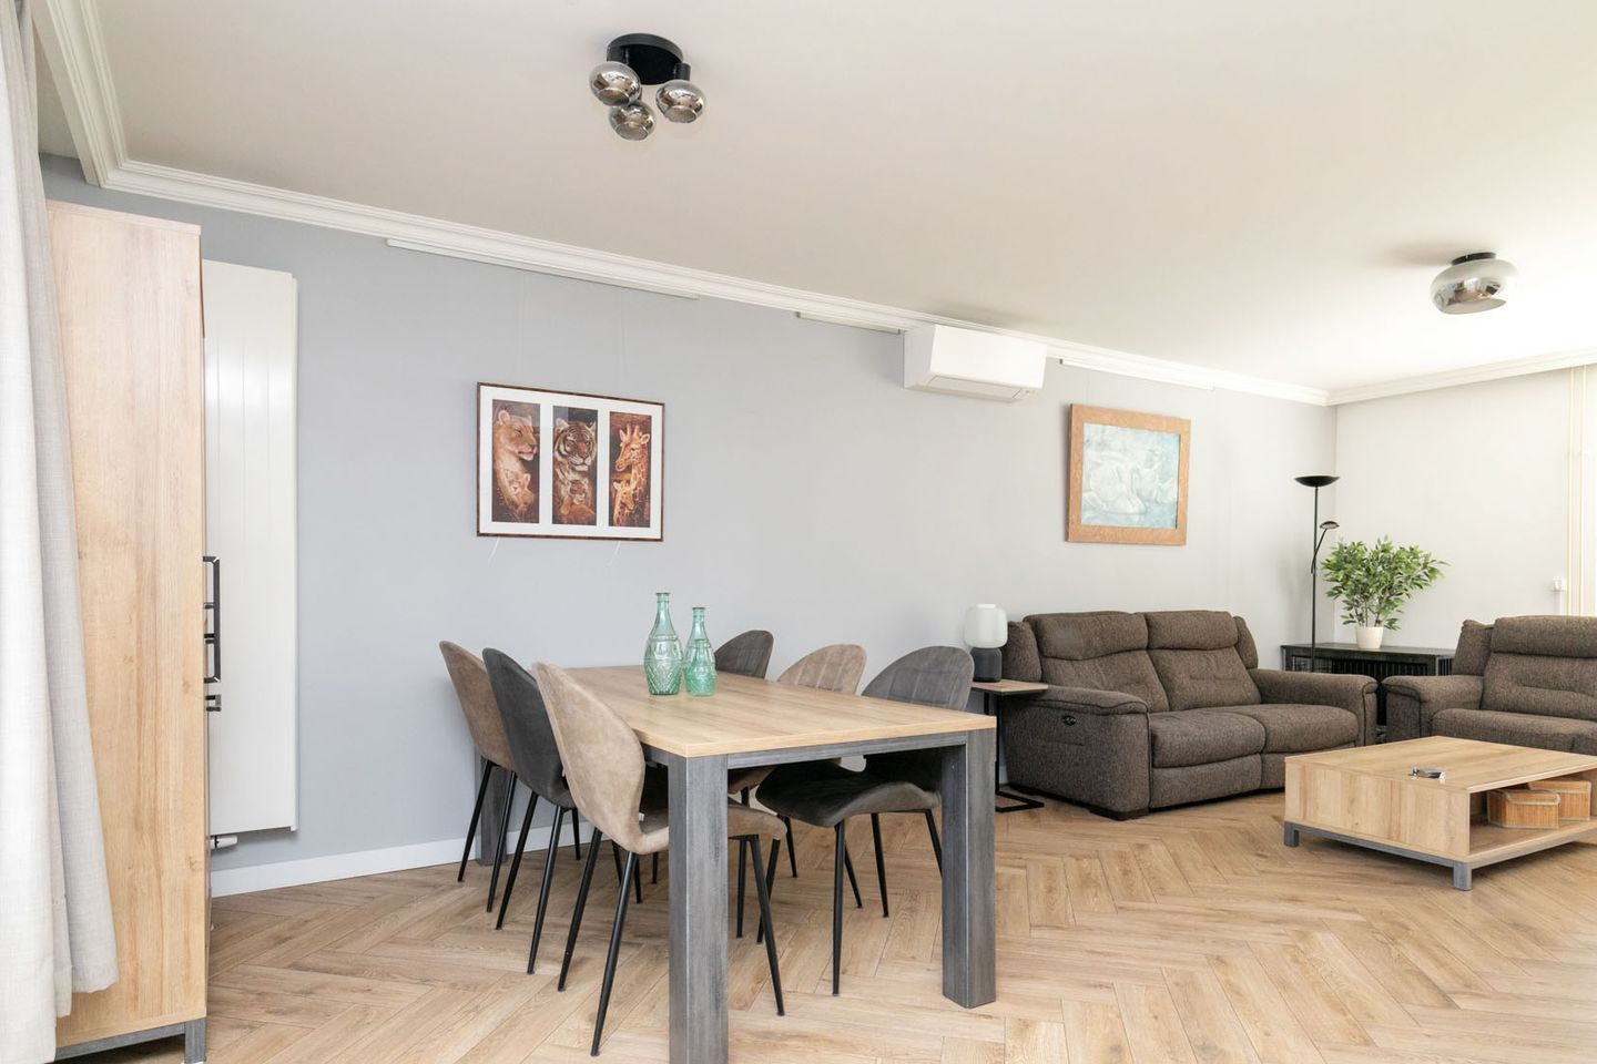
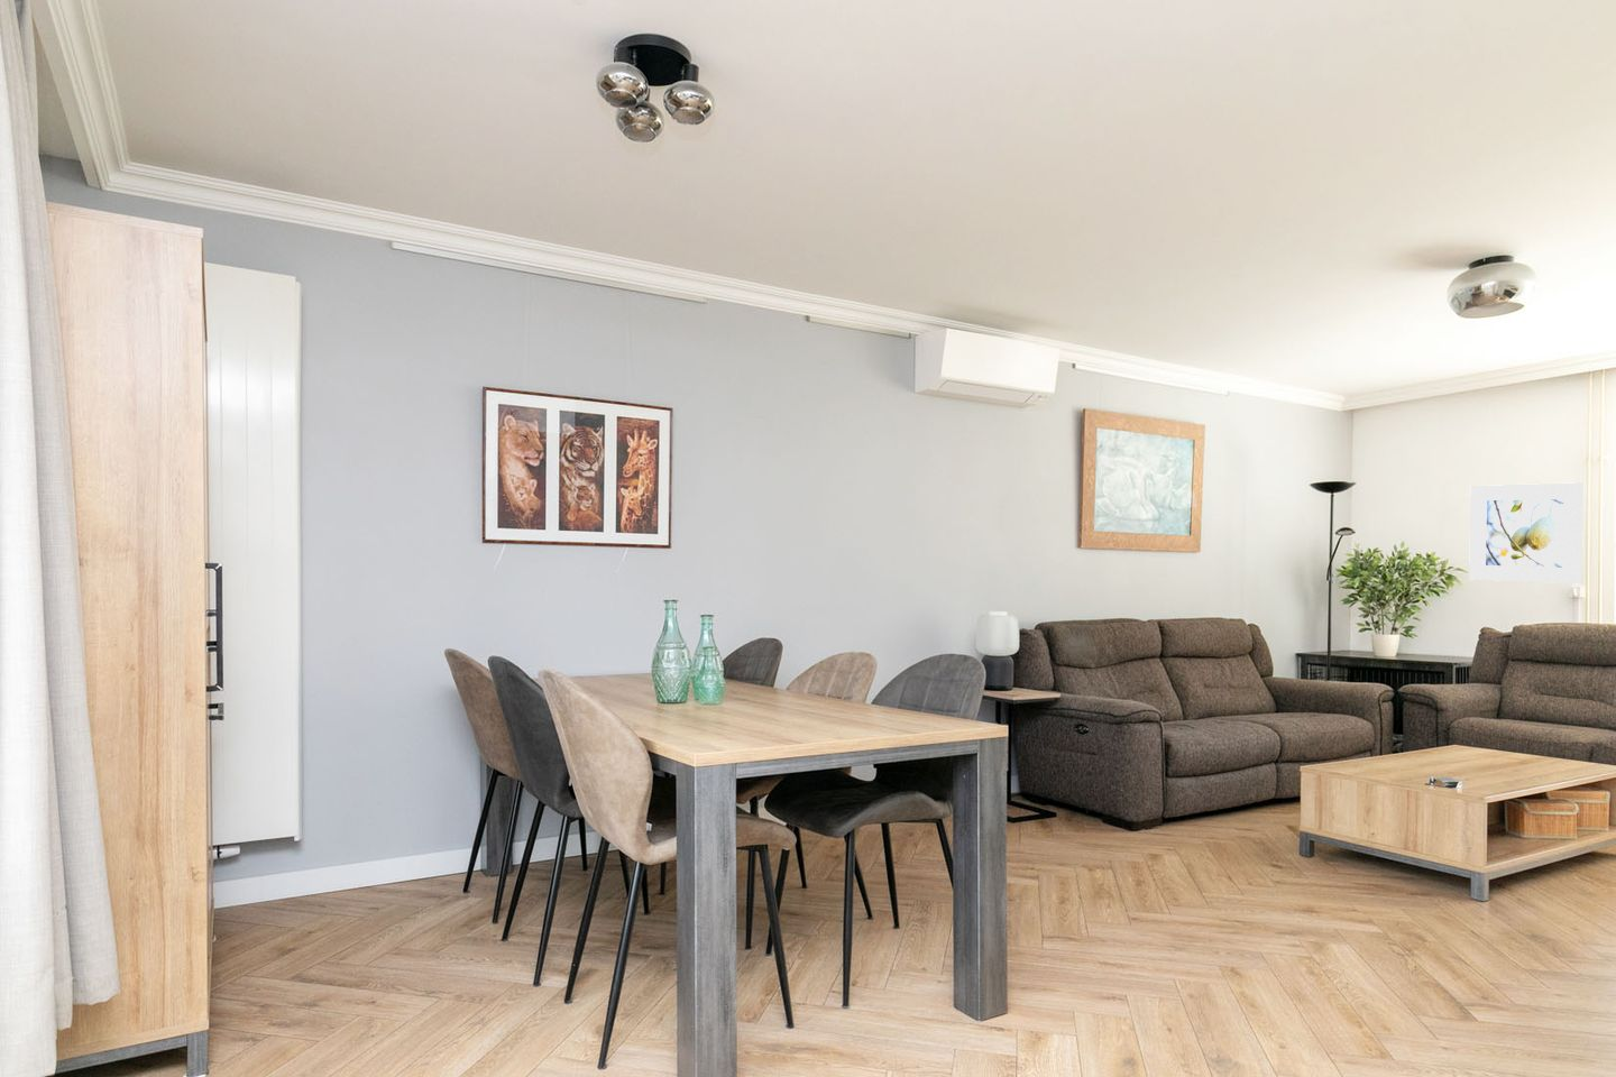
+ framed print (1523, 532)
